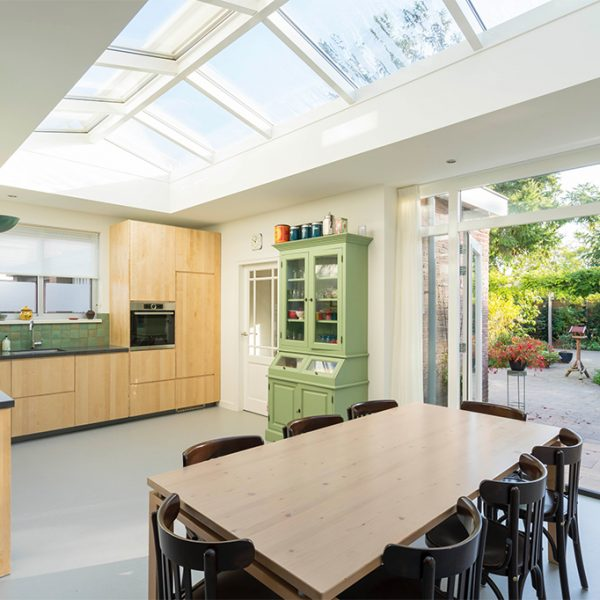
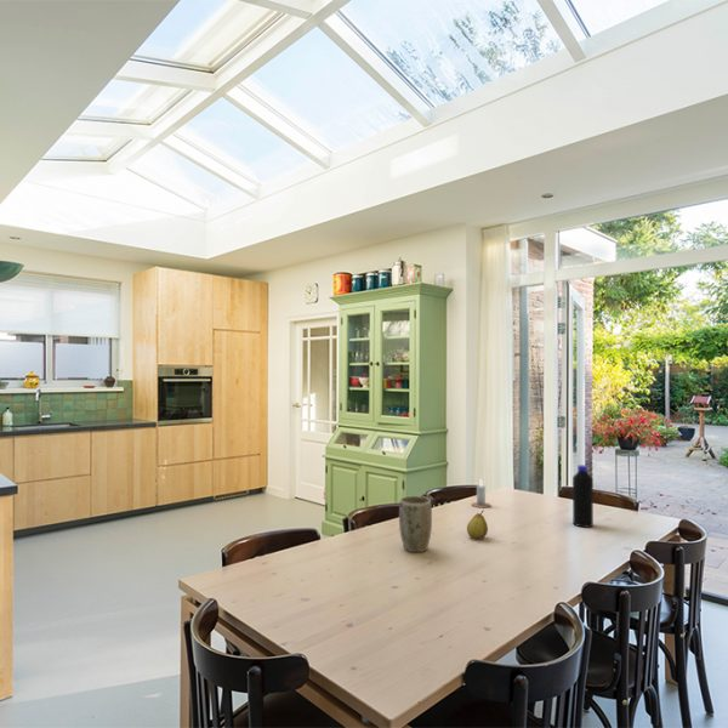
+ fruit (477, 523)
+ bottle (582, 495)
+ plant pot (415, 523)
+ candle (480, 491)
